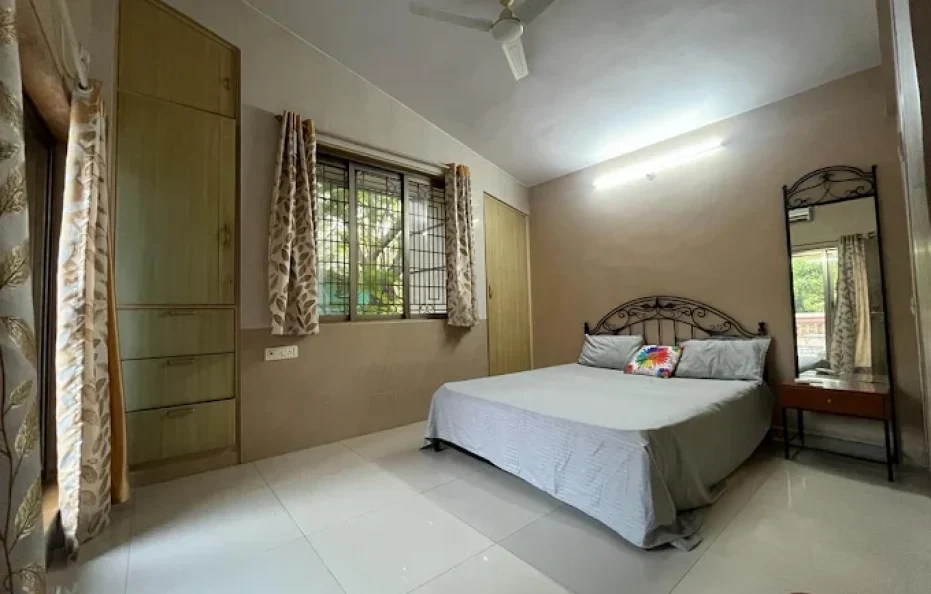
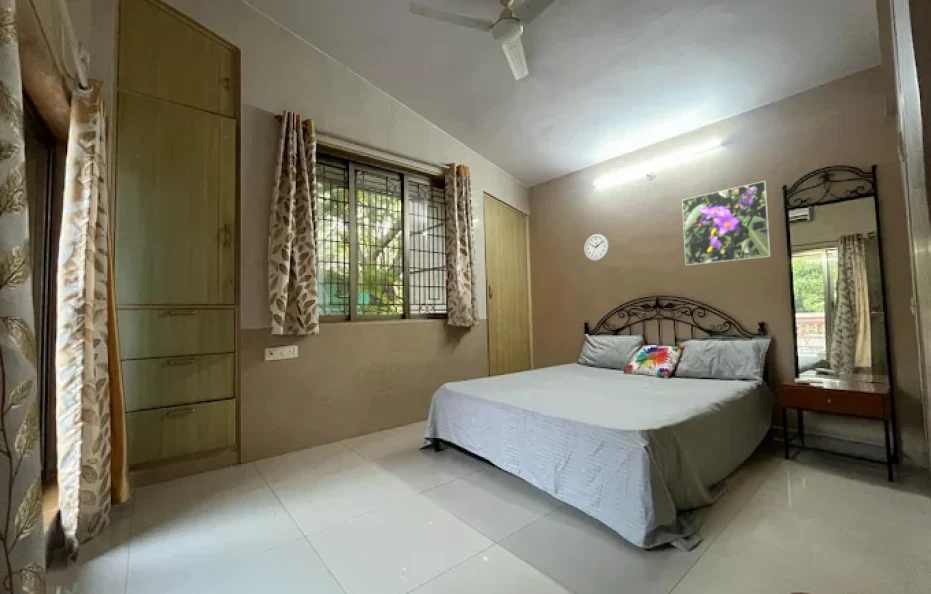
+ wall clock (596, 247)
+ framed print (723, 226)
